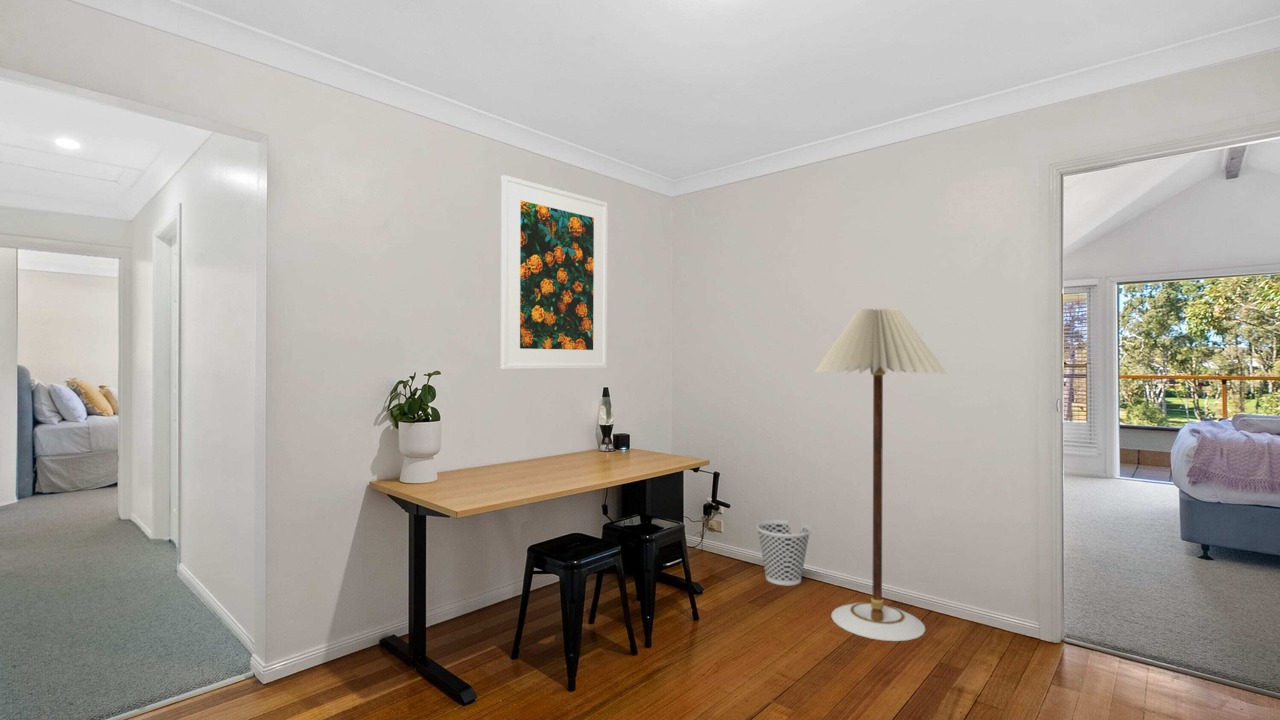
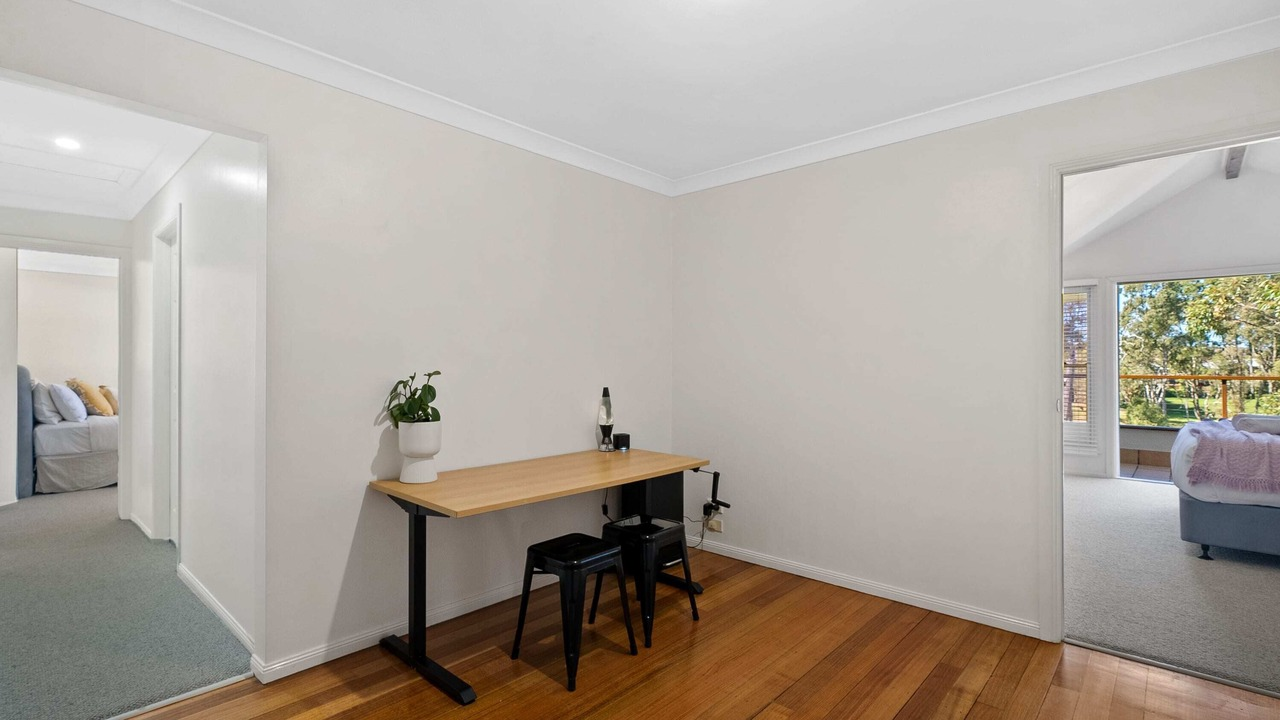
- wastebasket (783, 553)
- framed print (558, 279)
- floor lamp (877, 465)
